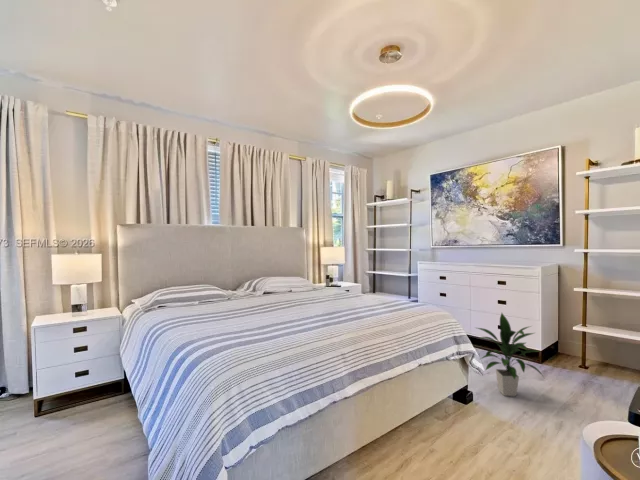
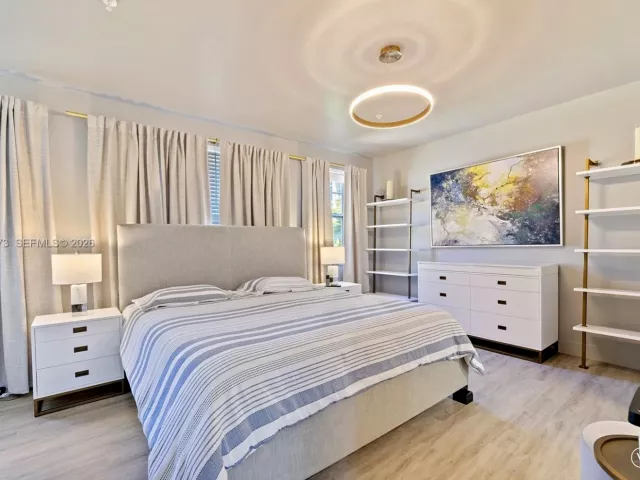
- indoor plant (510, 355)
